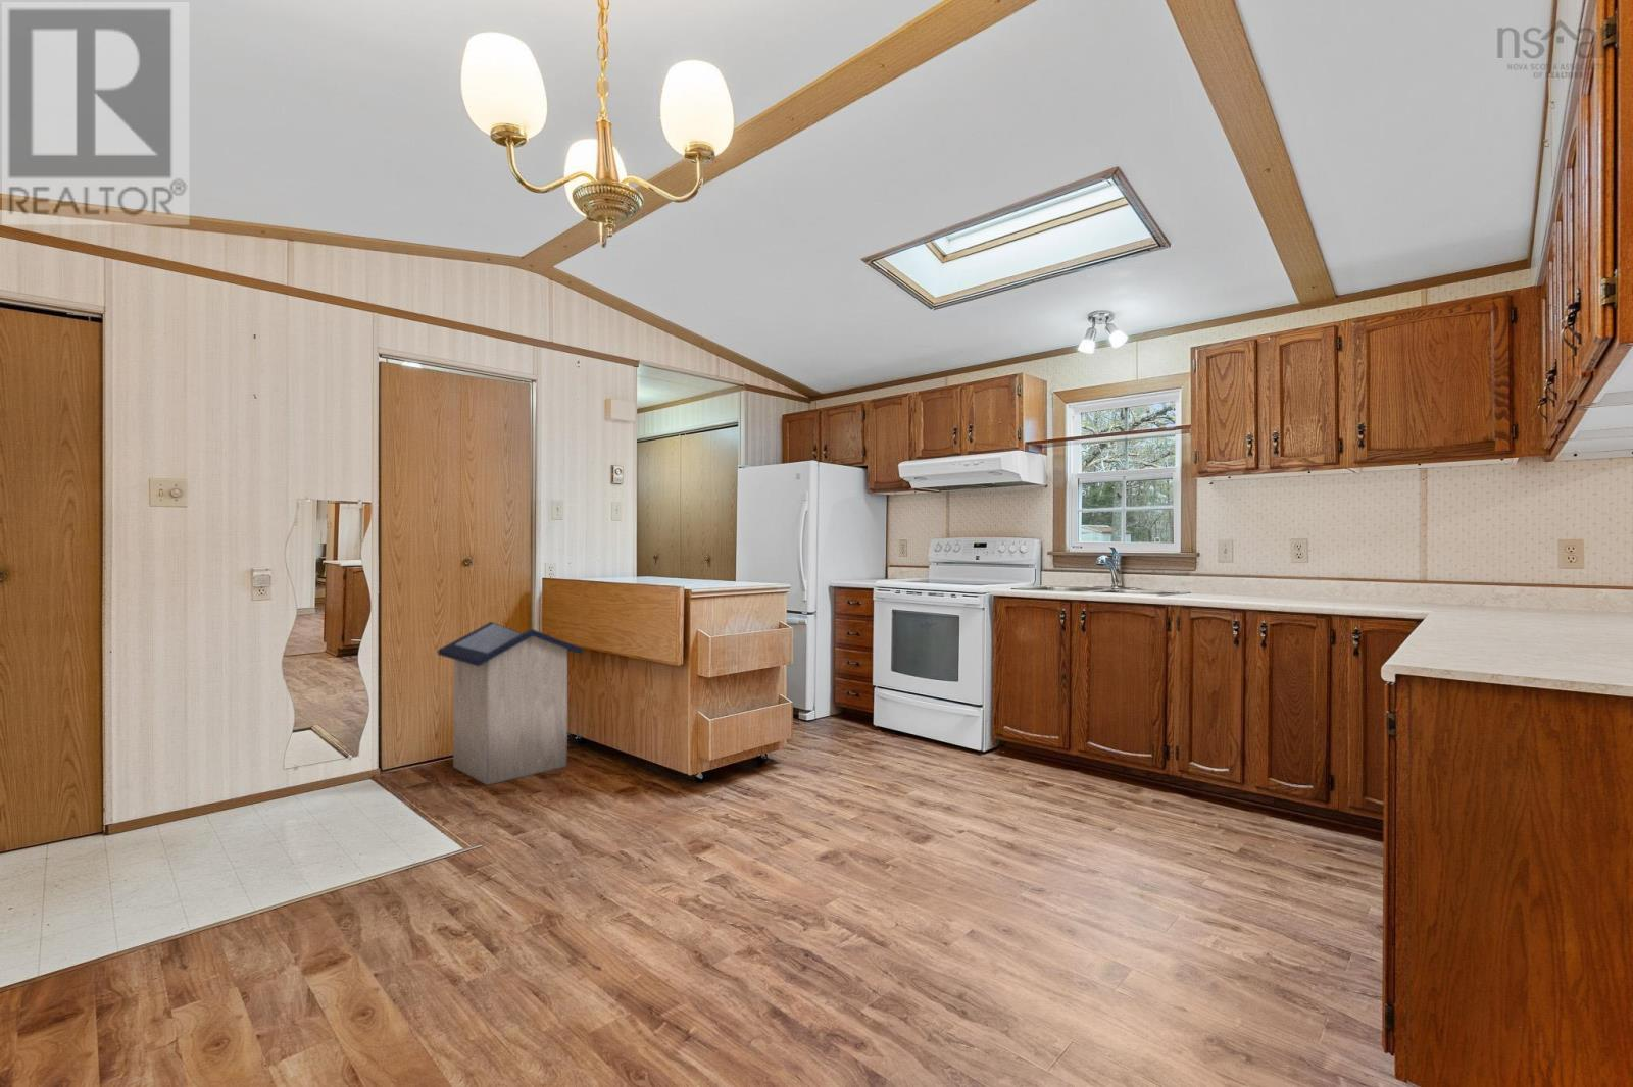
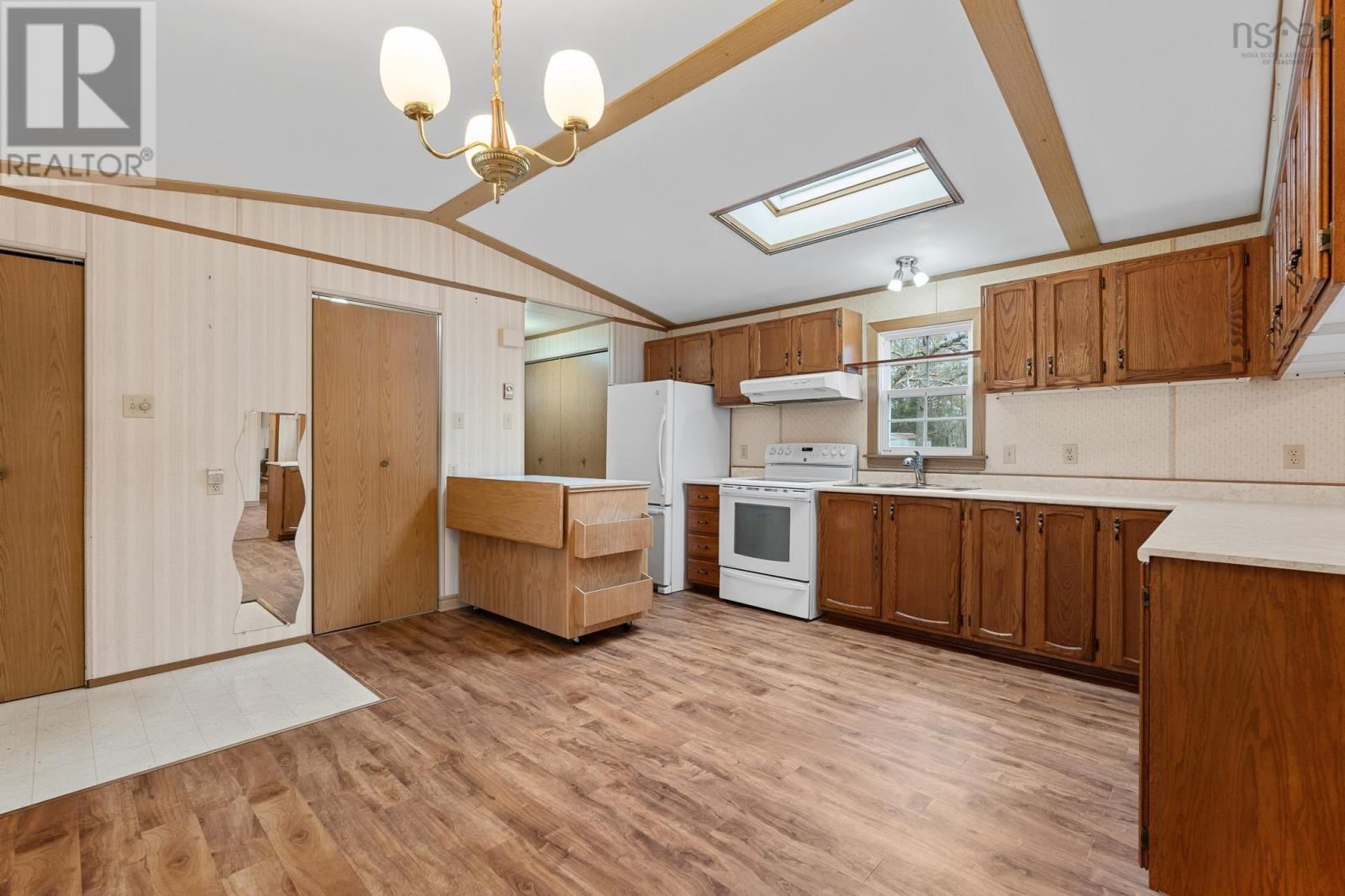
- trash can (510, 695)
